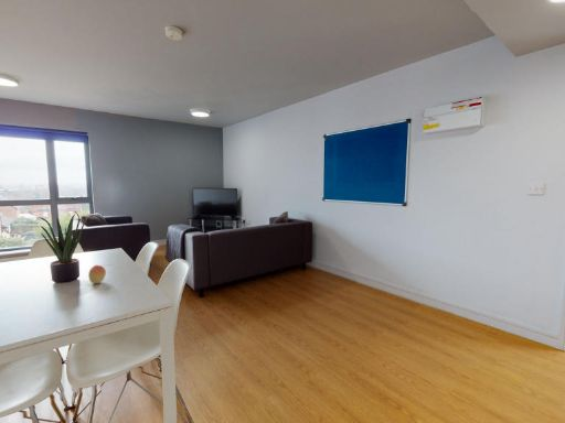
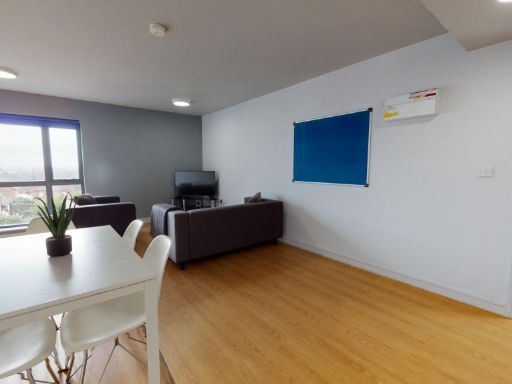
- fruit (97, 273)
